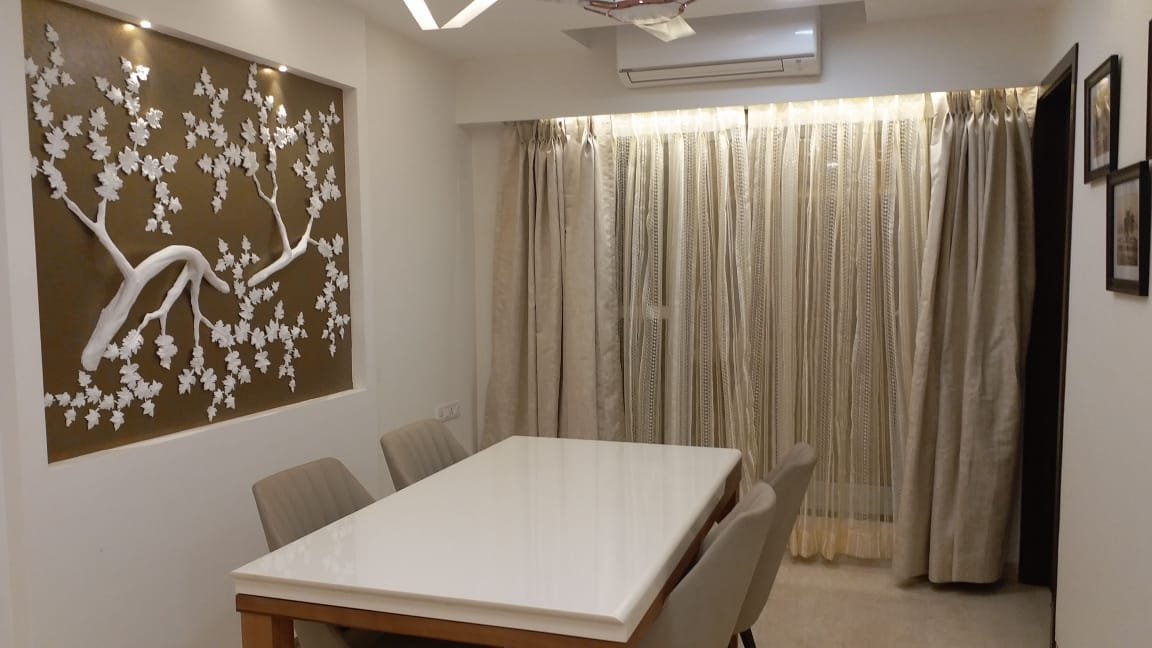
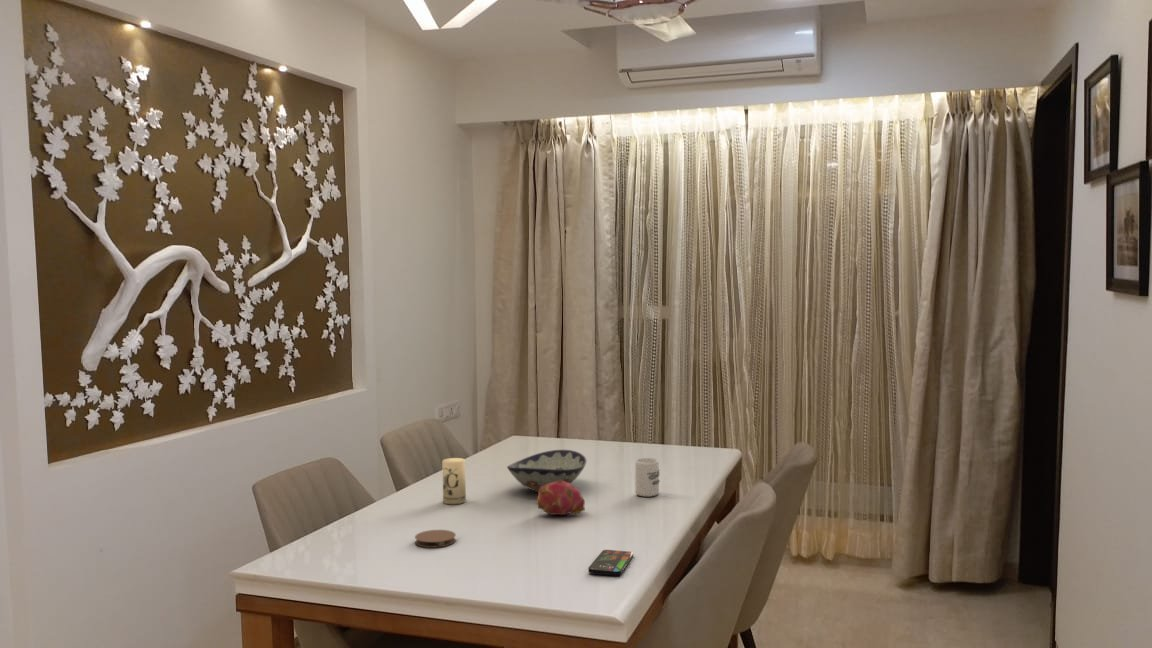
+ fruit (560, 497)
+ cup (647, 477)
+ coaster (435, 538)
+ smartphone (611, 561)
+ candle (454, 480)
+ decorative bowl (547, 473)
